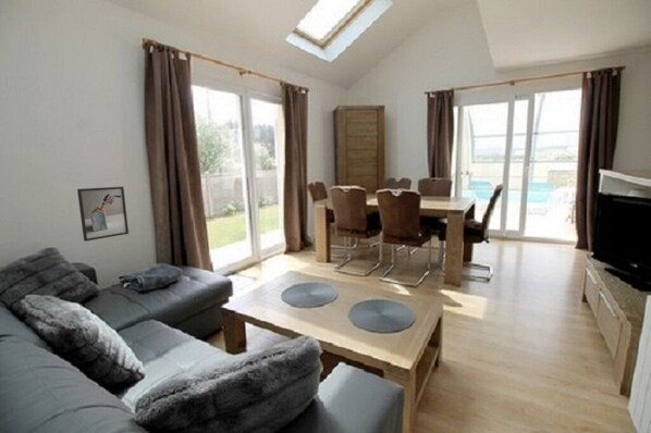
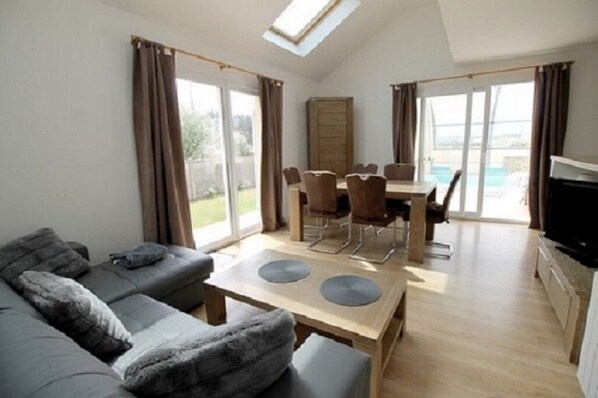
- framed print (105, 212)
